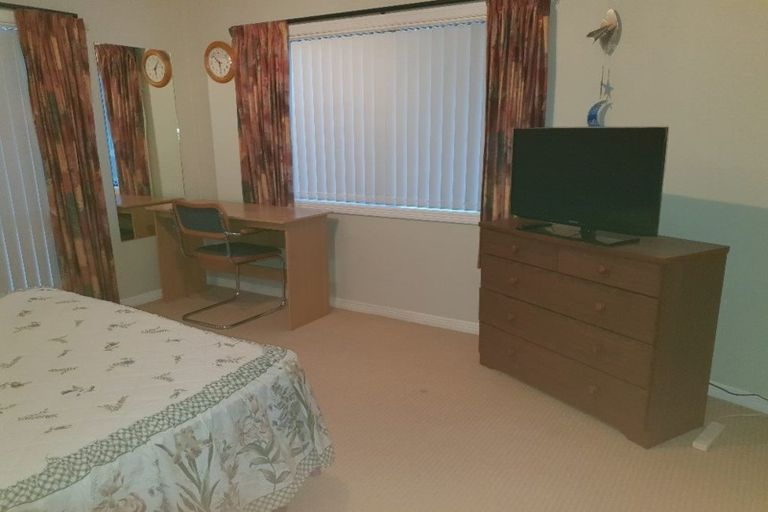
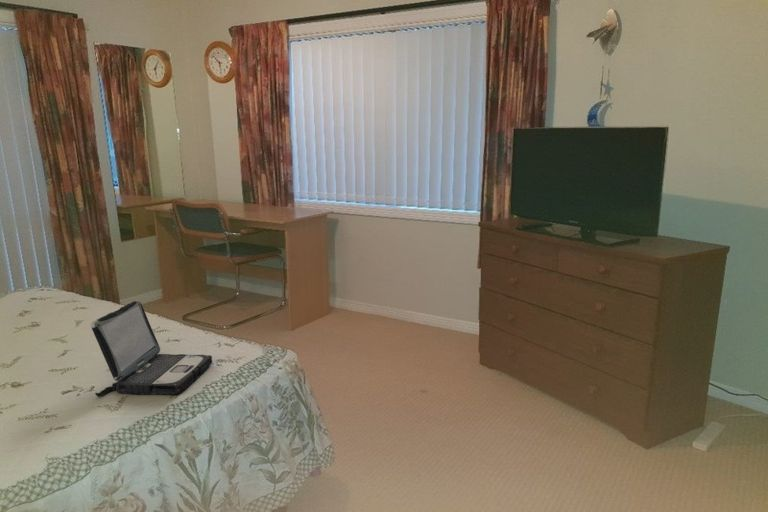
+ laptop (153, 344)
